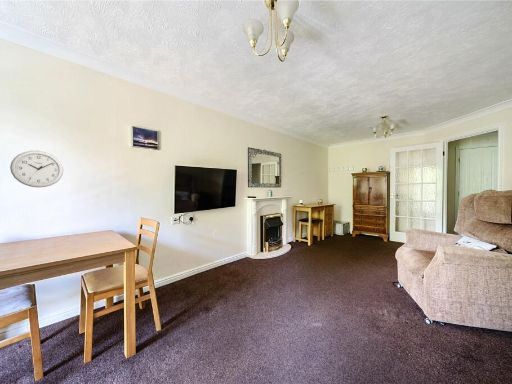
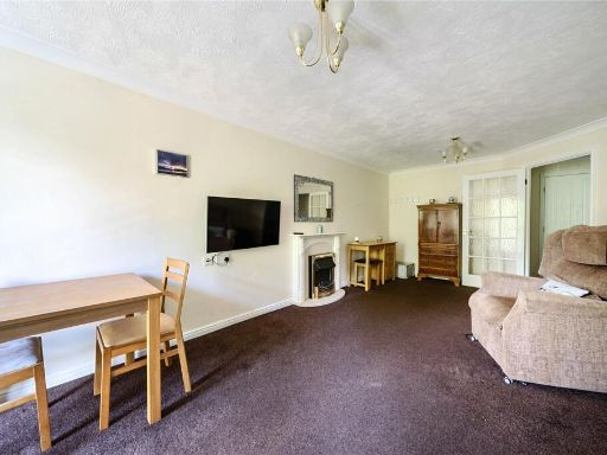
- wall clock (38, 169)
